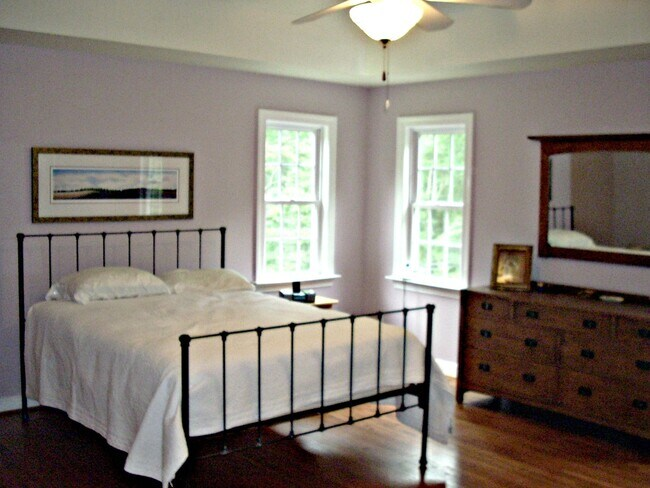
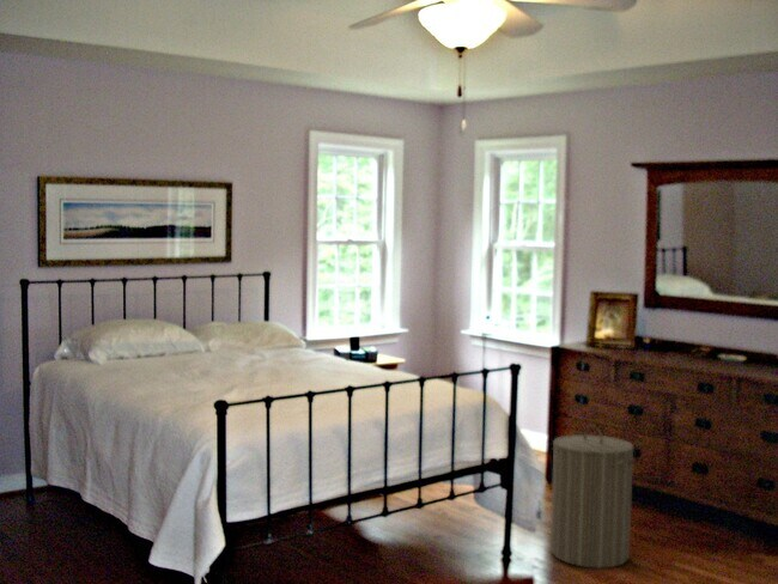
+ laundry hamper (591, 489)
